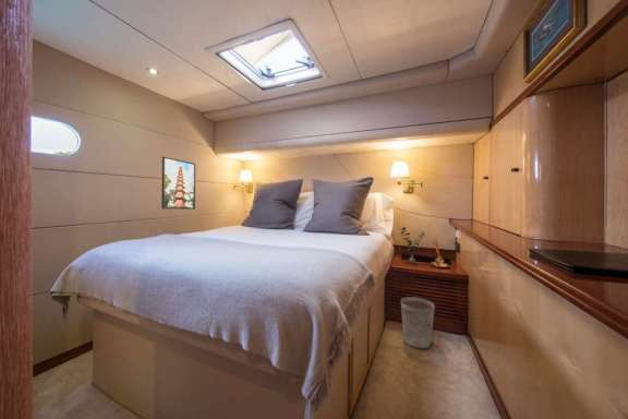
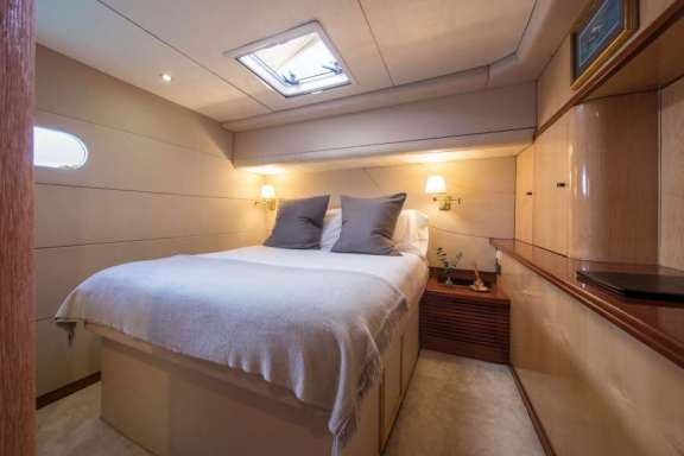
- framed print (179, 184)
- wastebasket (416, 322)
